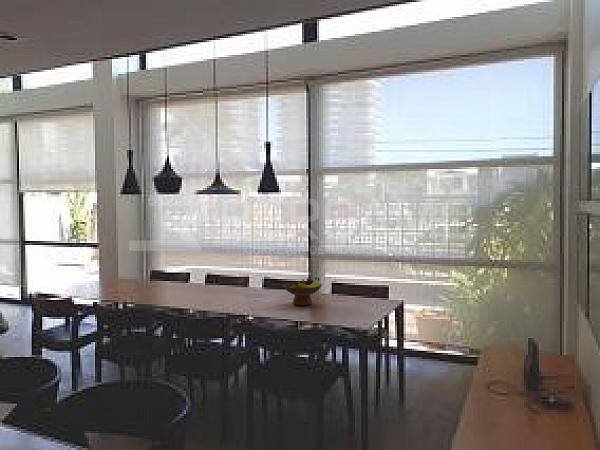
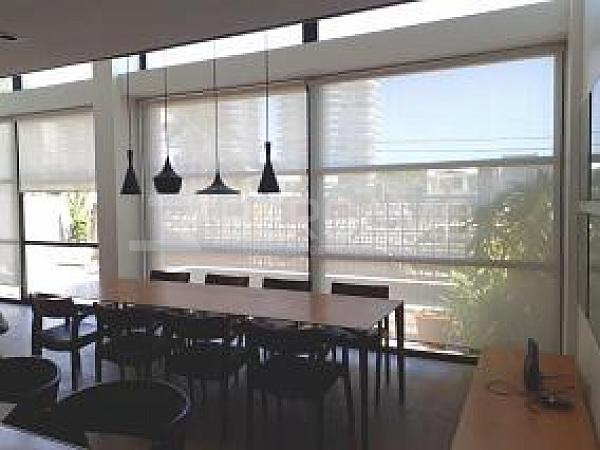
- fruit bowl (302, 290)
